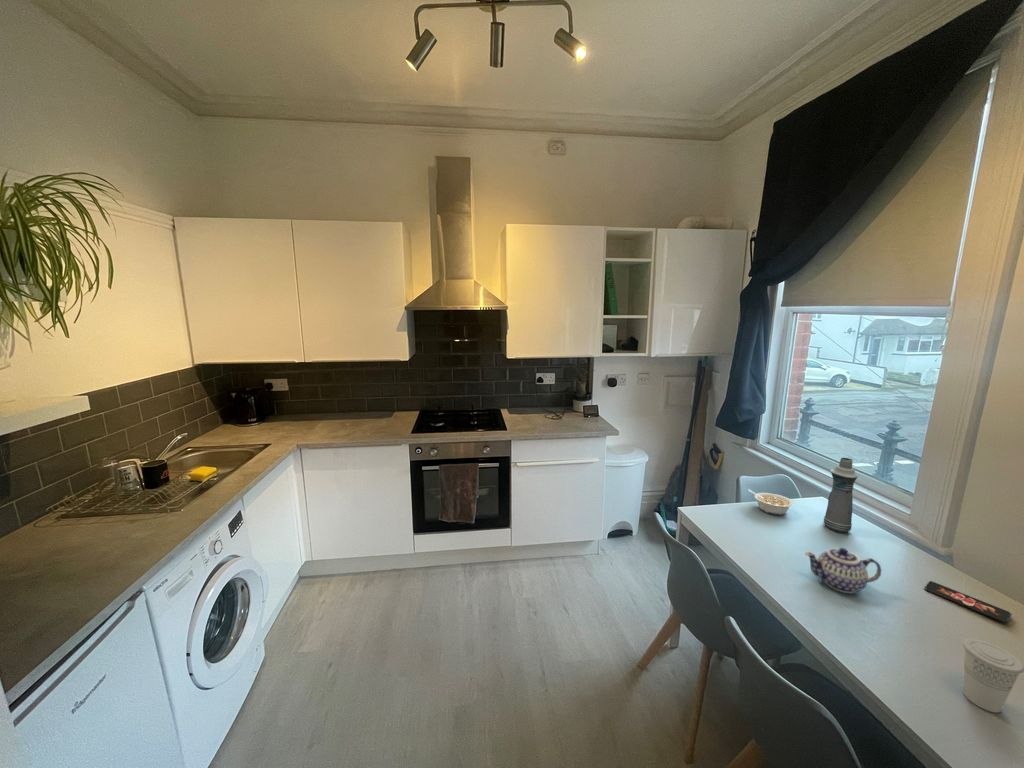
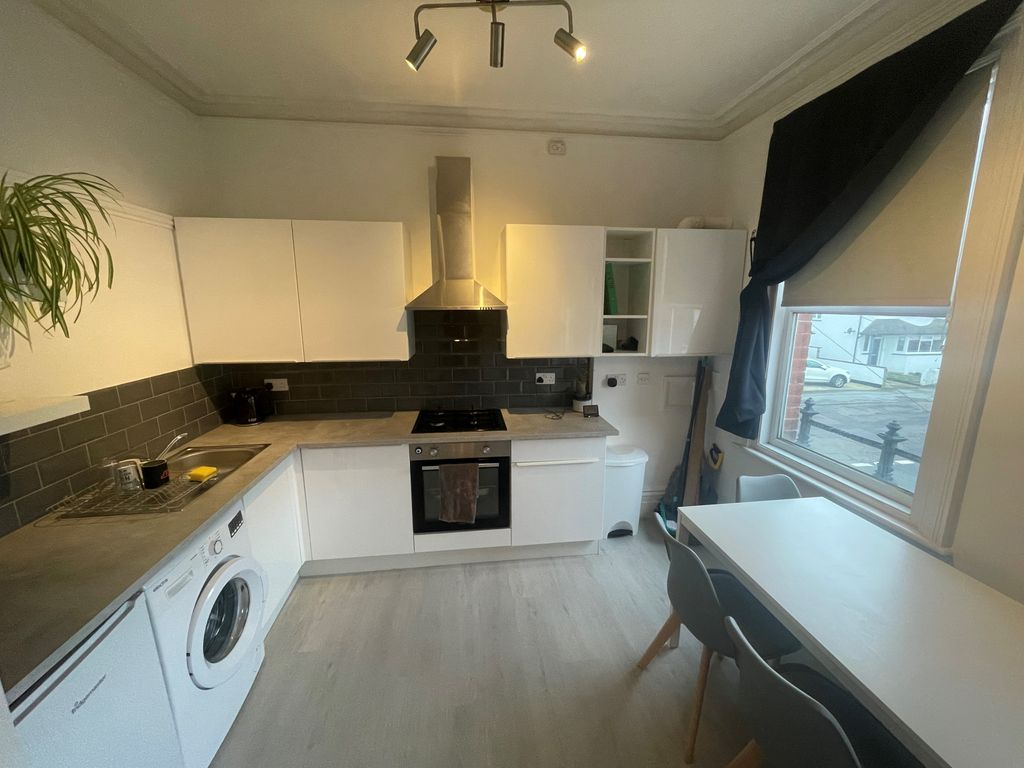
- cup (987, 676)
- bottle (841, 493)
- teapot (841, 566)
- smartphone (965, 600)
- legume (771, 503)
